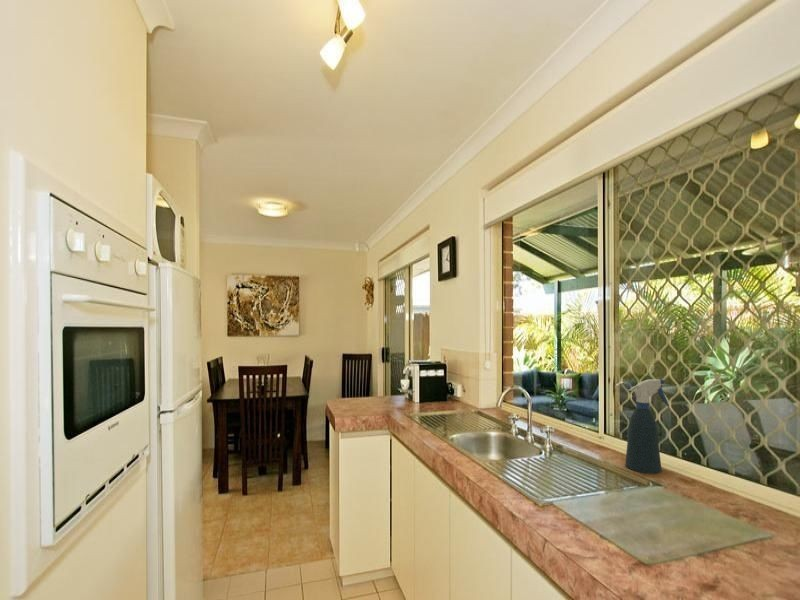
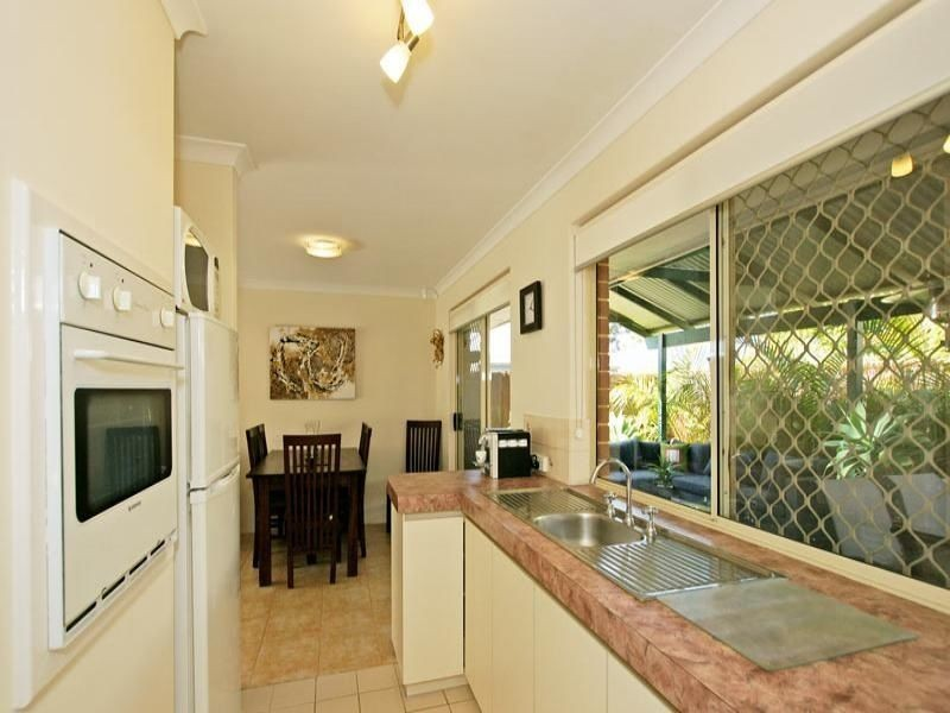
- spray bottle (644, 422)
